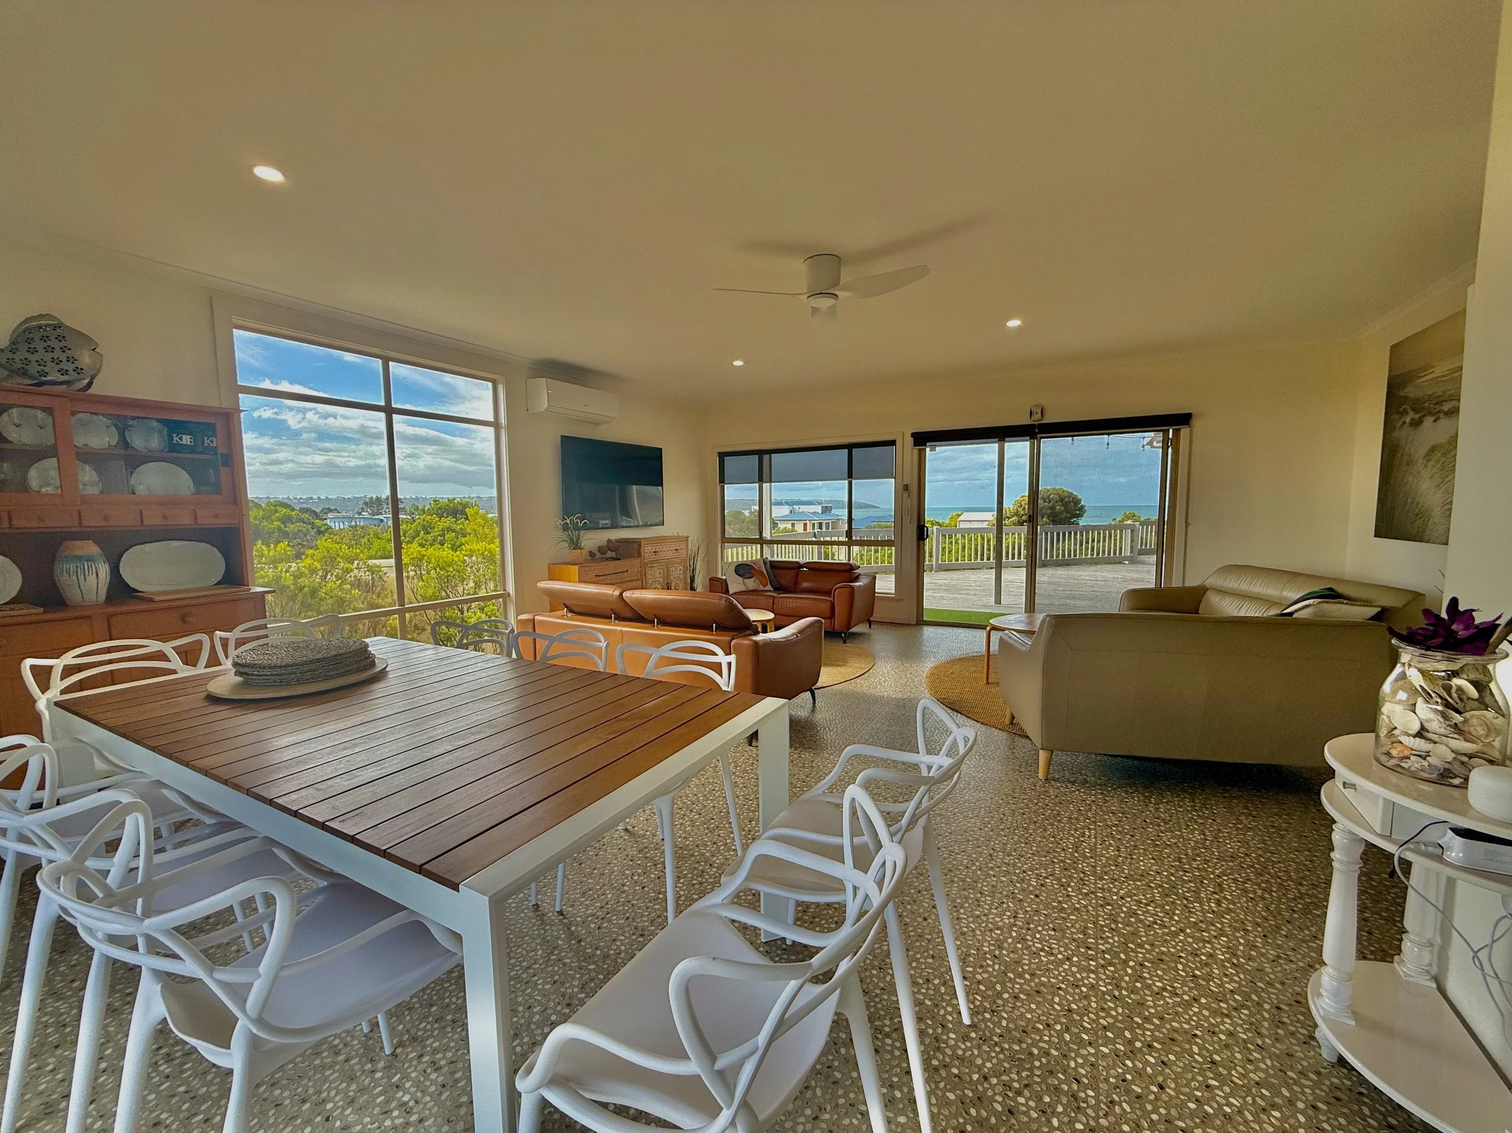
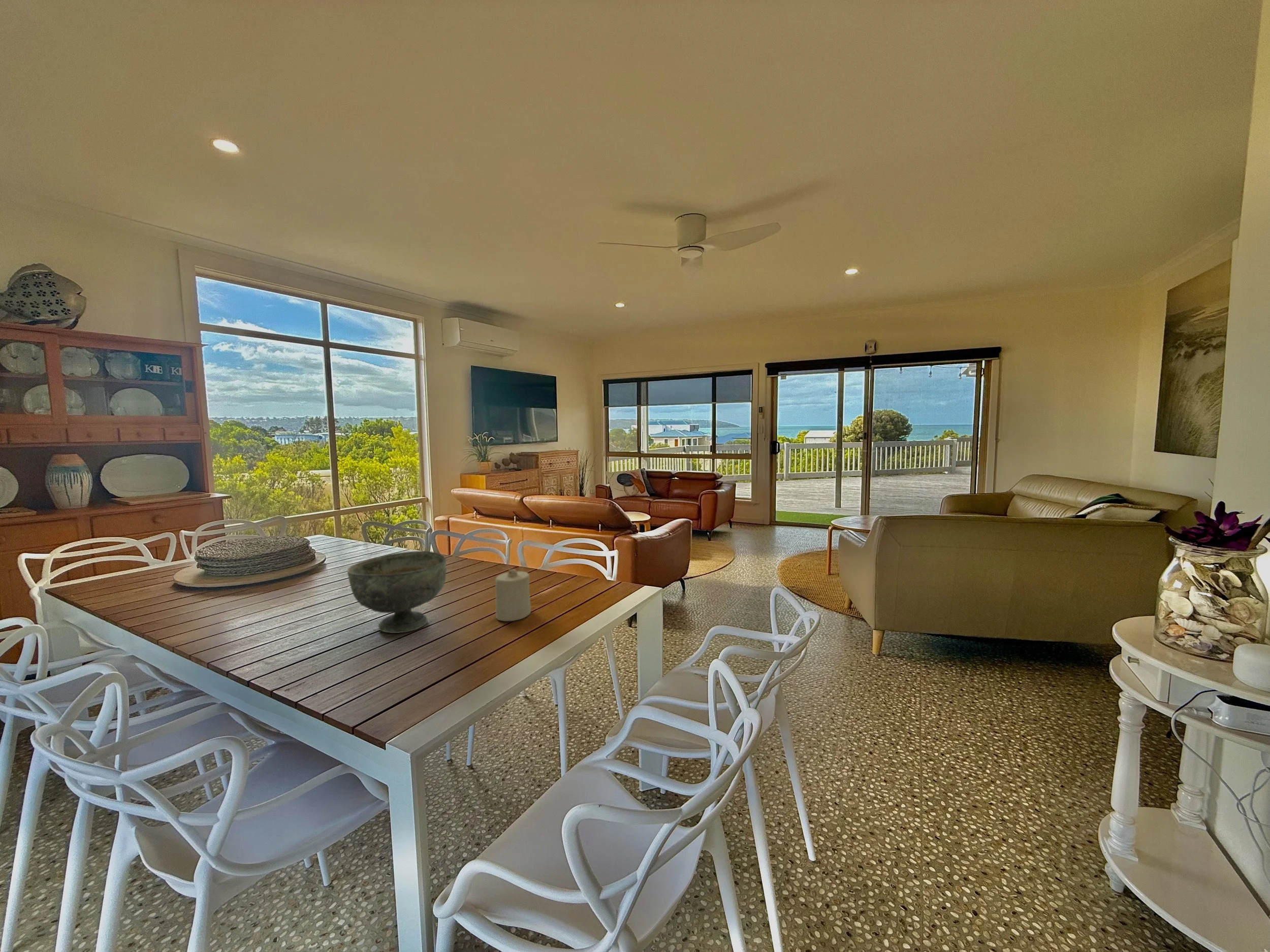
+ candle (513, 591)
+ decorative bowl (401, 593)
